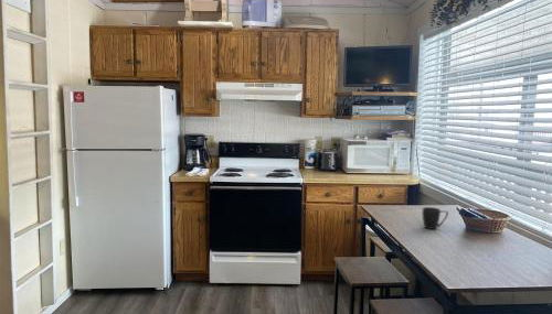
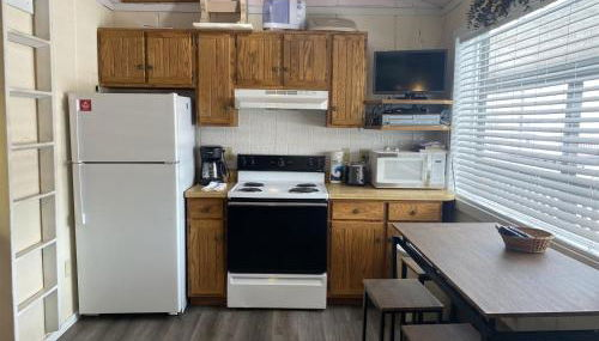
- mug (434, 218)
